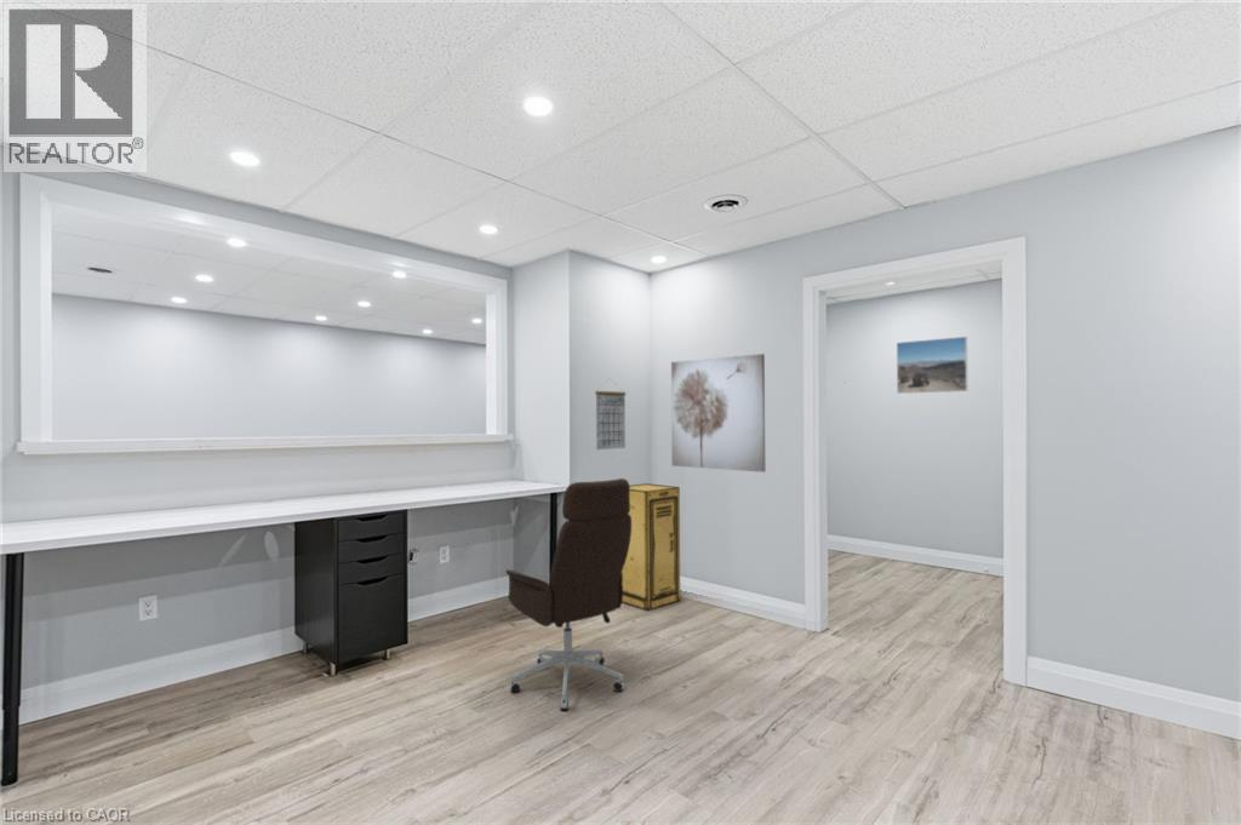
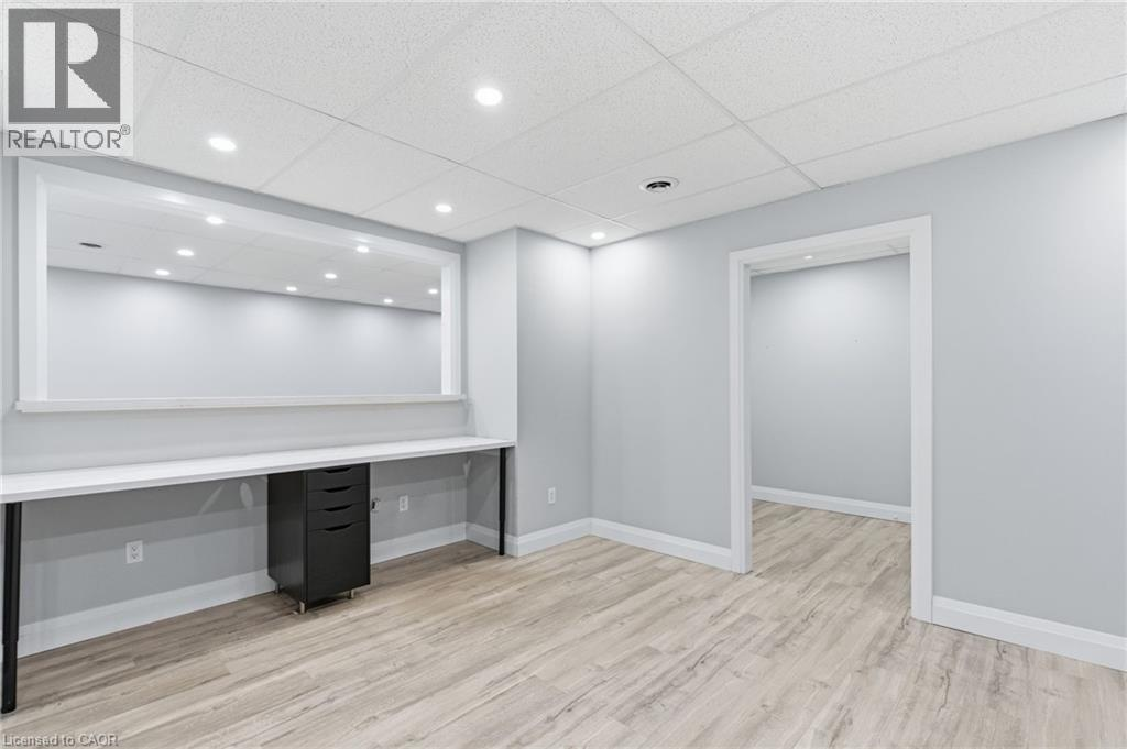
- storage cabinet (646, 543)
- office chair (571, 580)
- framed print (931, 366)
- calendar (611, 413)
- wall art (715, 413)
